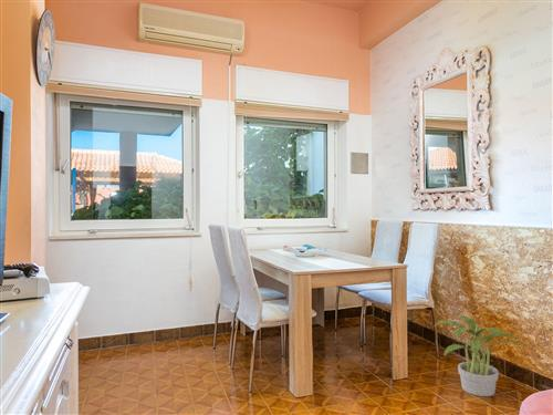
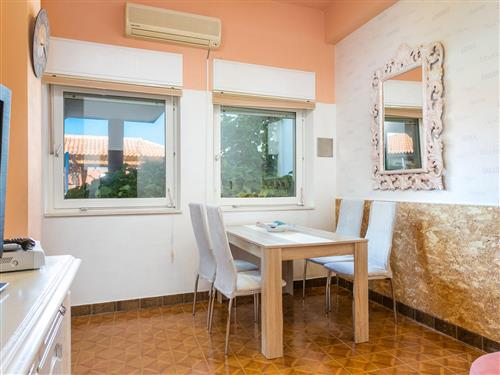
- potted plant (478, 356)
